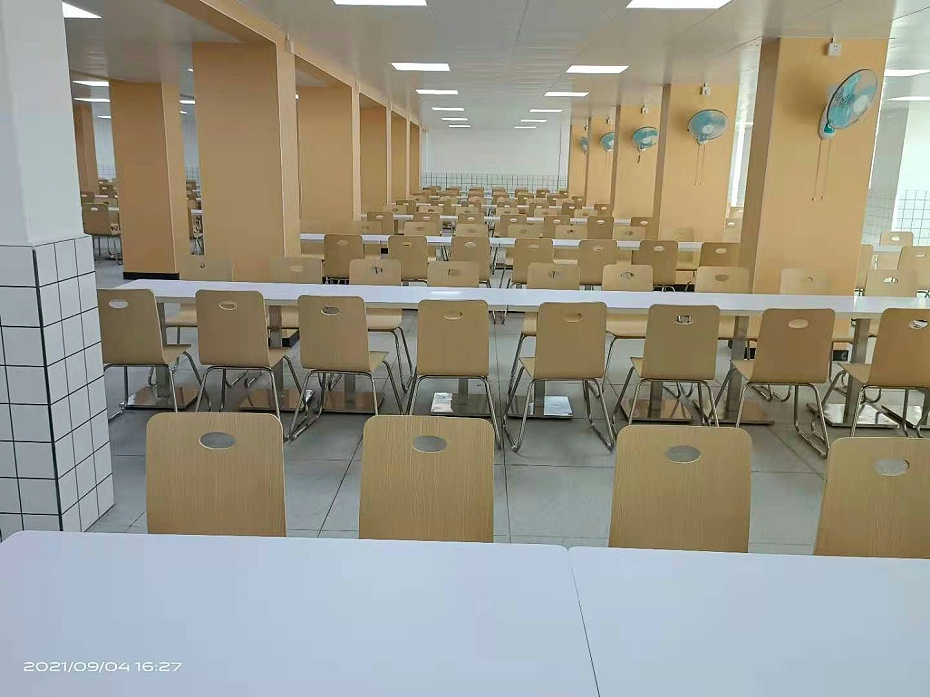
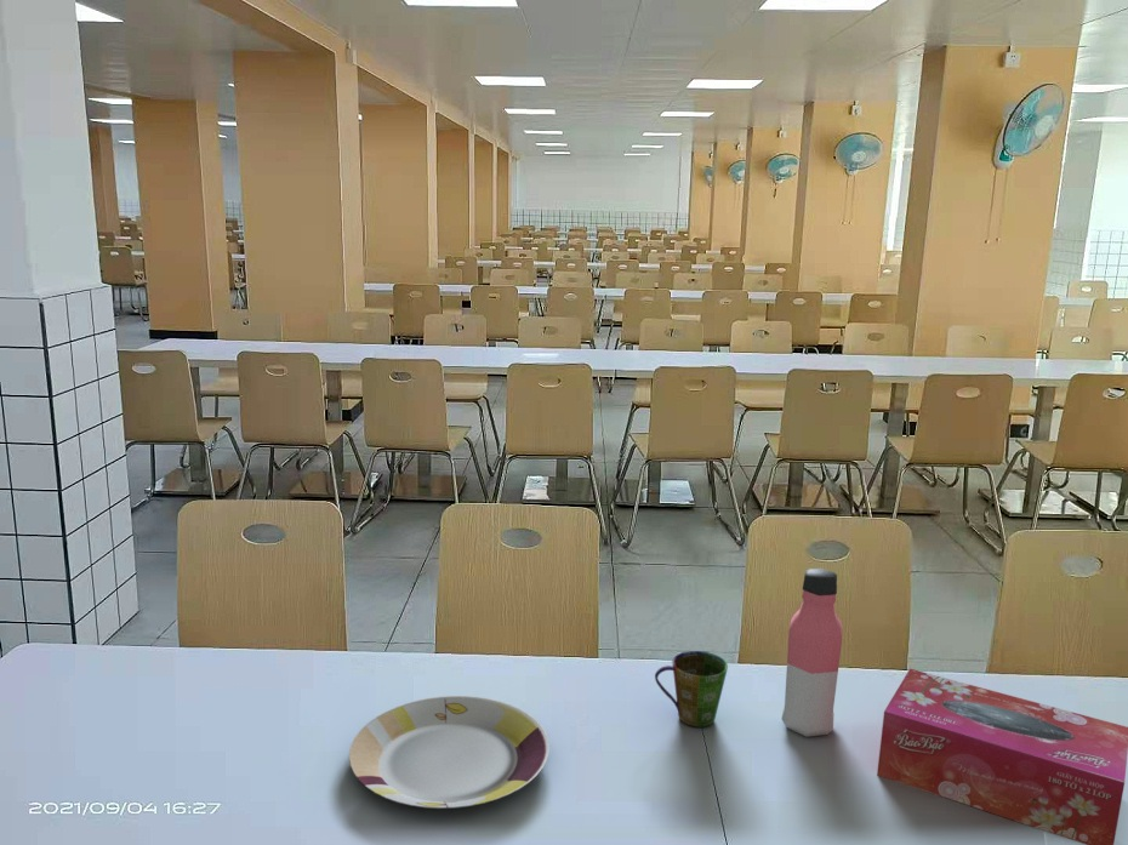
+ cup (689, 690)
+ water bottle (814, 650)
+ tissue box (1001, 752)
+ plate (450, 753)
